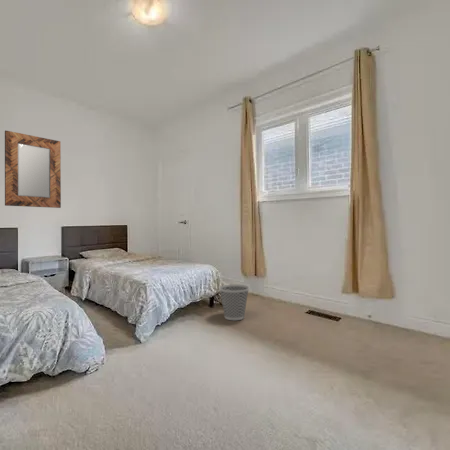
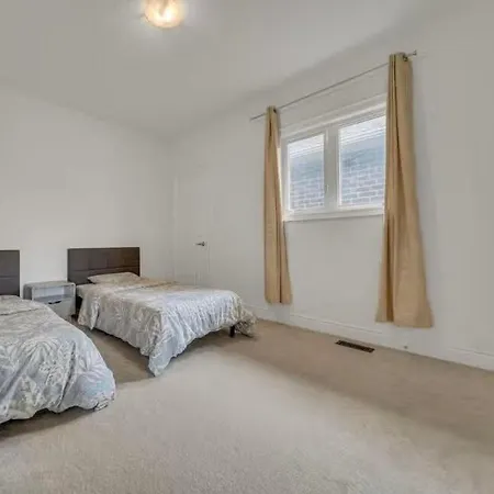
- home mirror (34, 171)
- wastebasket (234, 302)
